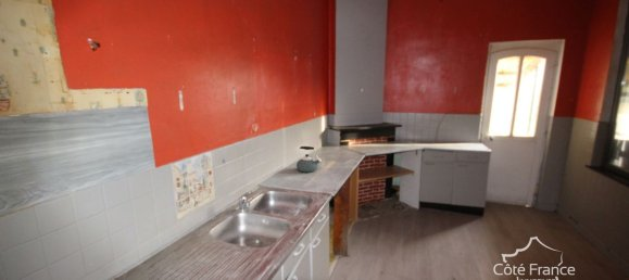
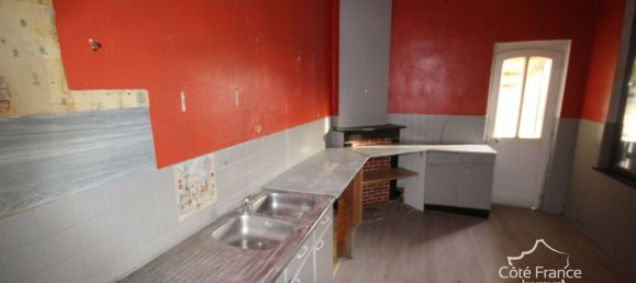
- kettle (309, 158)
